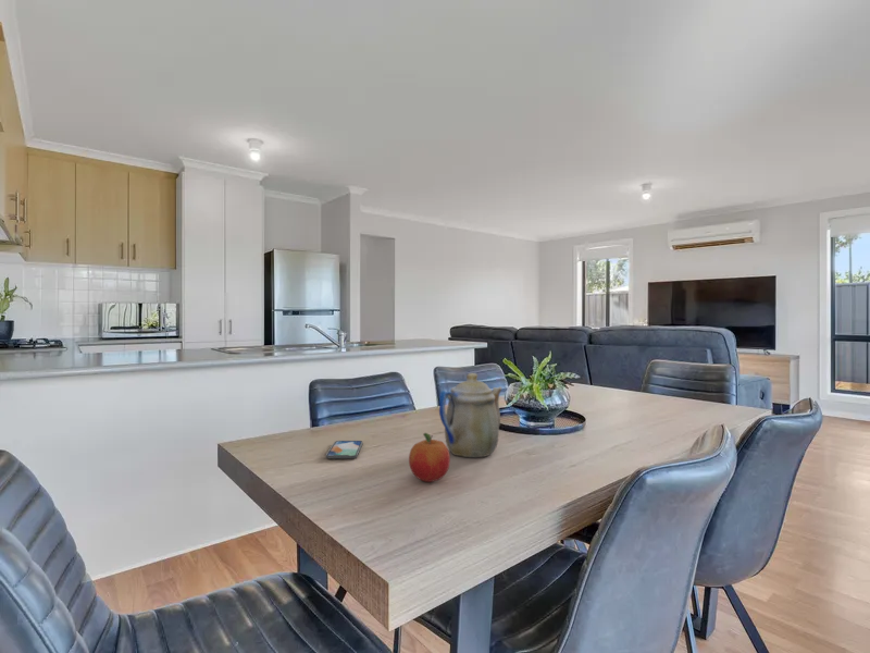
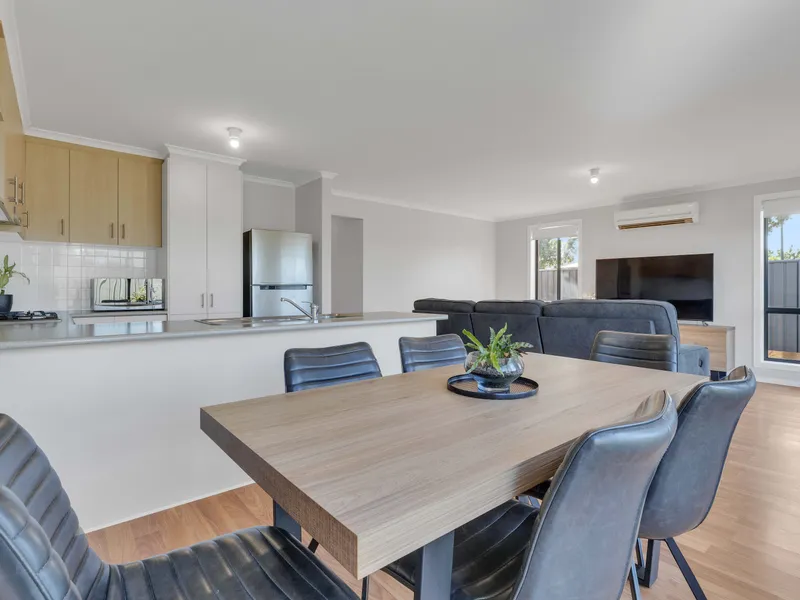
- teapot (471, 412)
- fruit (428, 456)
- smartphone (345, 448)
